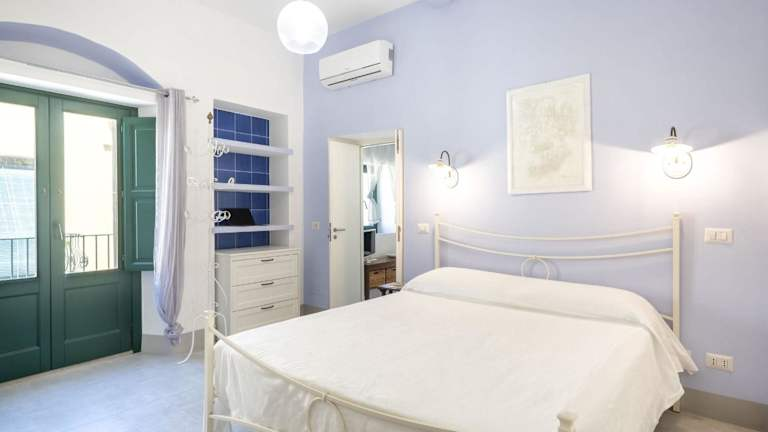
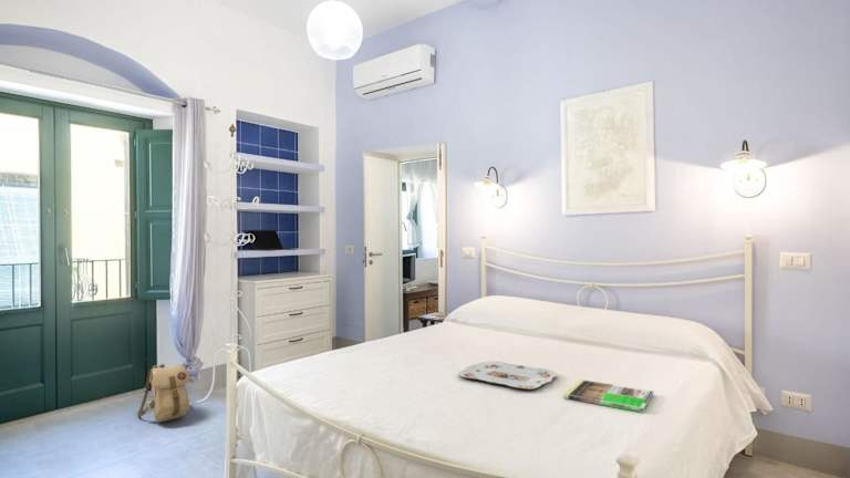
+ serving tray (507, 374)
+ magazine (609, 394)
+ backpack (166, 388)
